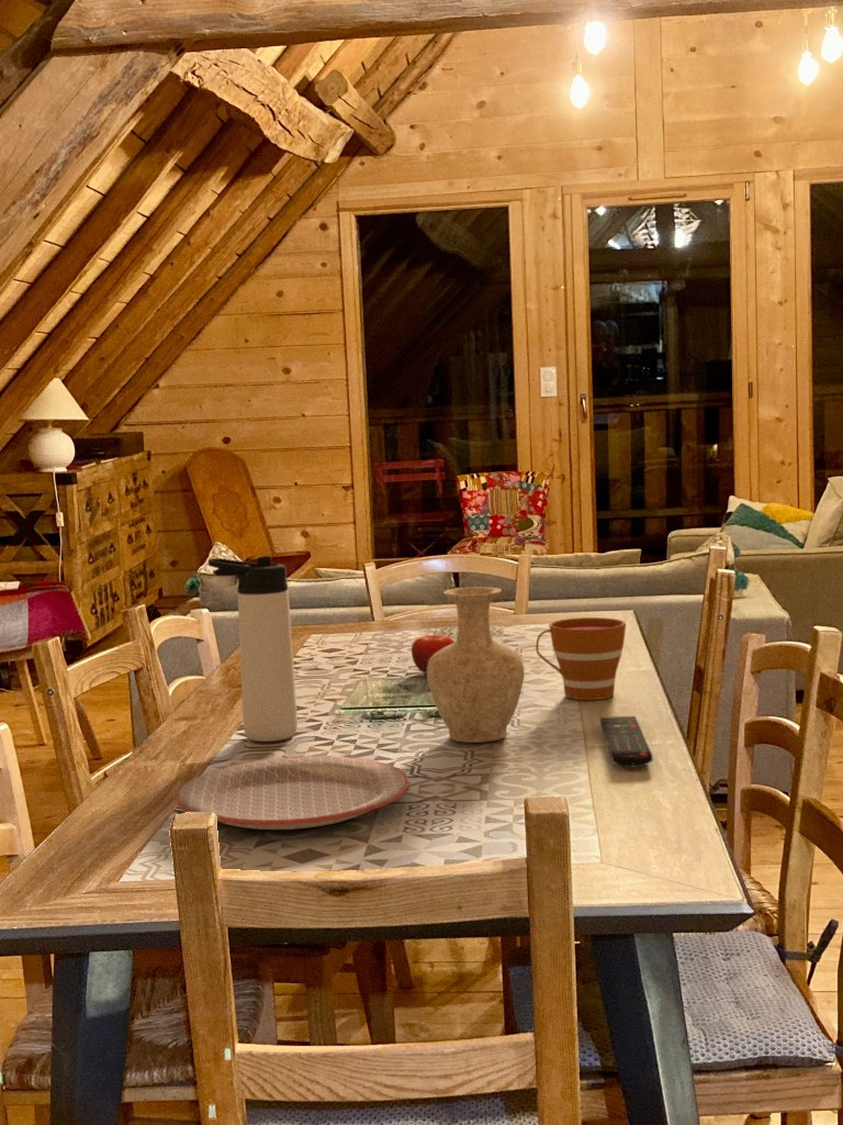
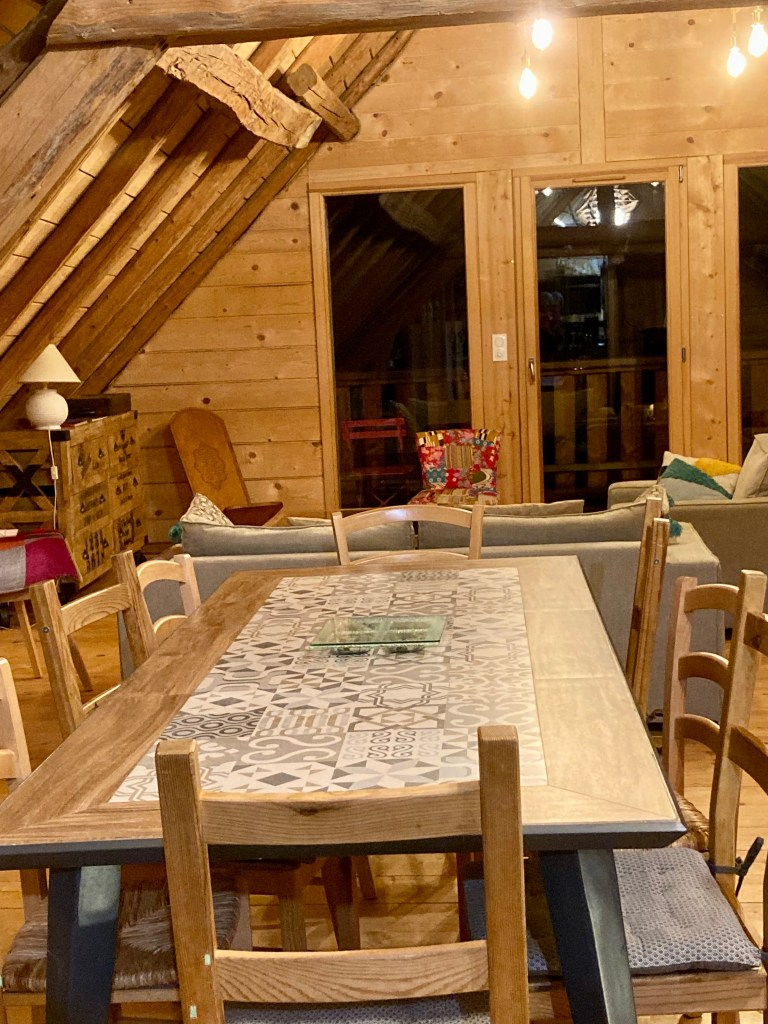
- fruit (434, 649)
- plate (293, 794)
- vase (474, 664)
- remote control (625, 740)
- cup (581, 659)
- thermos bottle (252, 647)
